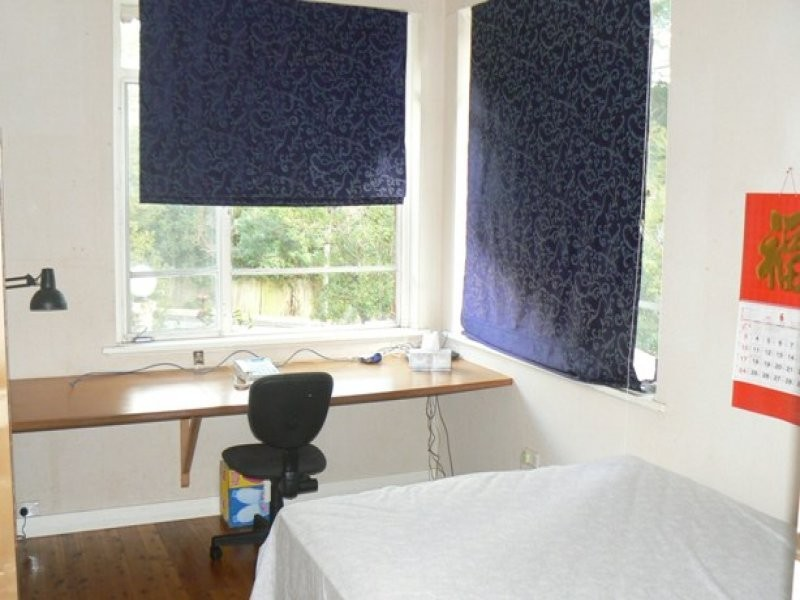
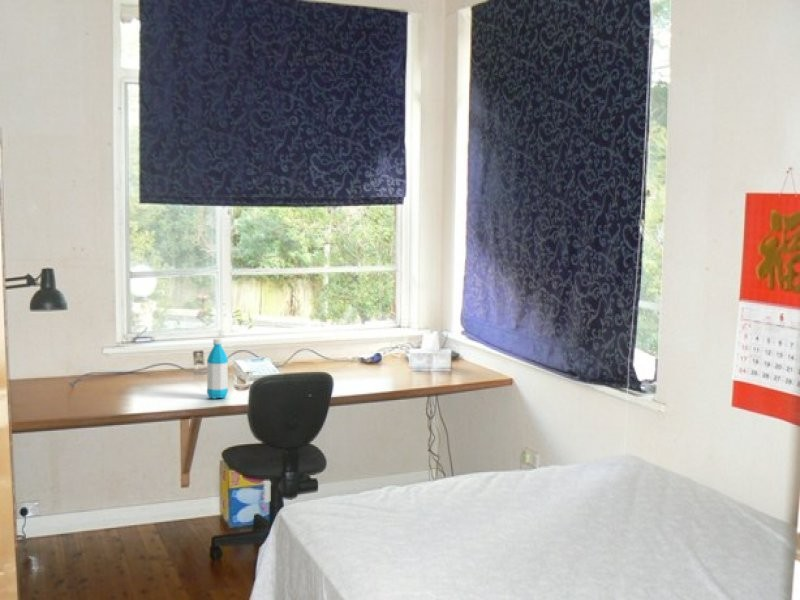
+ water bottle (217, 368)
